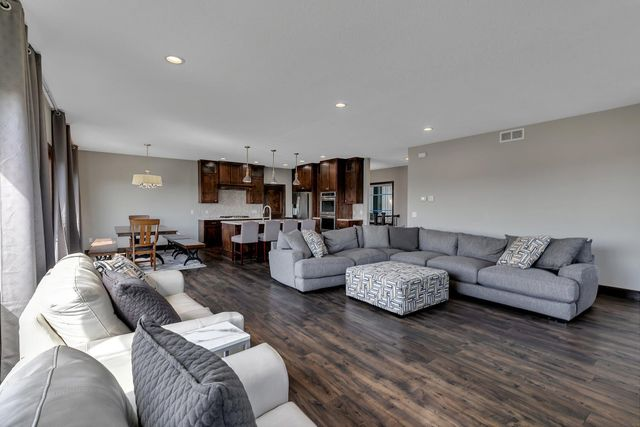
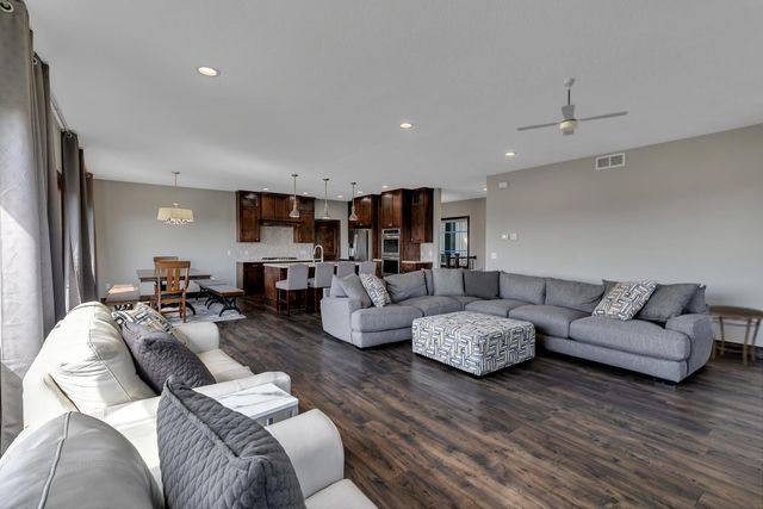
+ ceiling fan (569, 105)
+ side table (736, 325)
